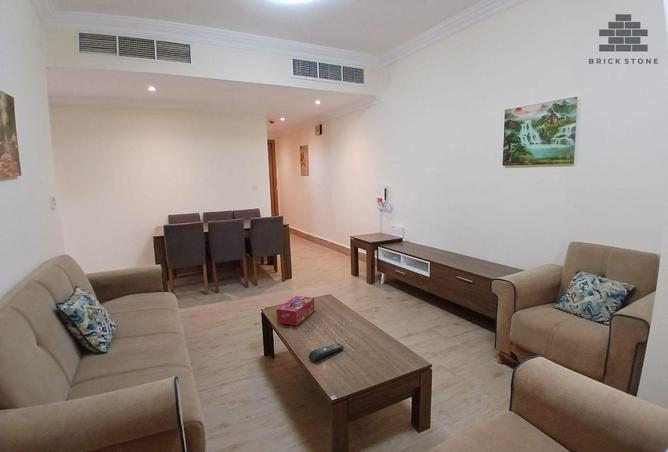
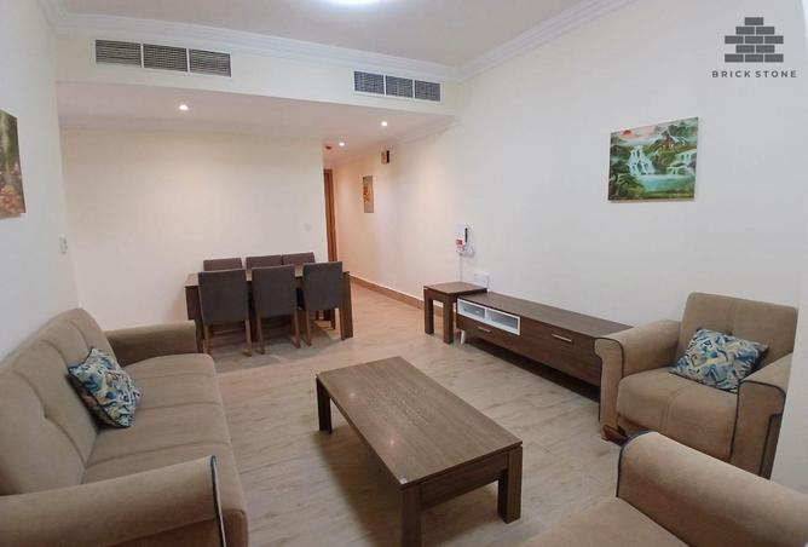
- tissue box (296, 309)
- remote control (326, 351)
